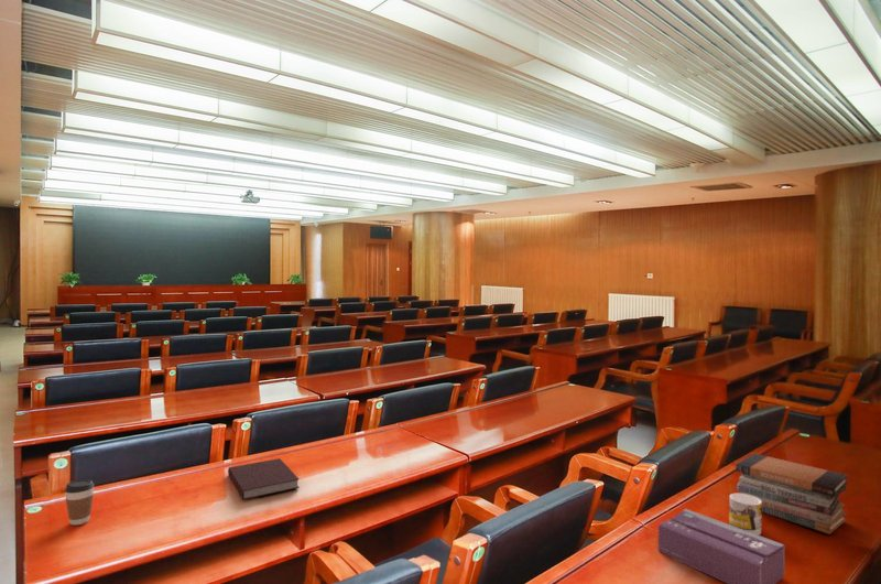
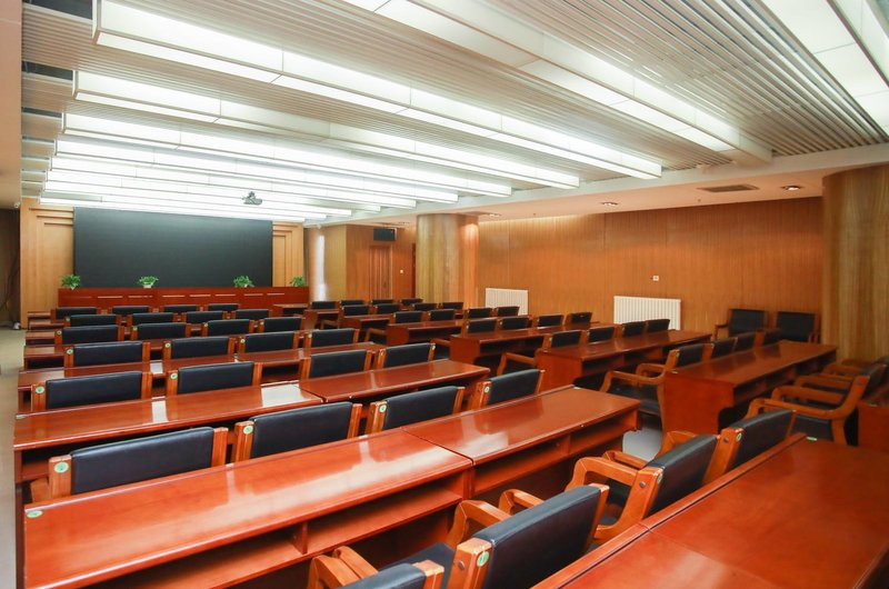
- book stack (788, 490)
- coffee cup (79, 501)
- mug (748, 512)
- notebook (262, 477)
- tissue box (718, 548)
